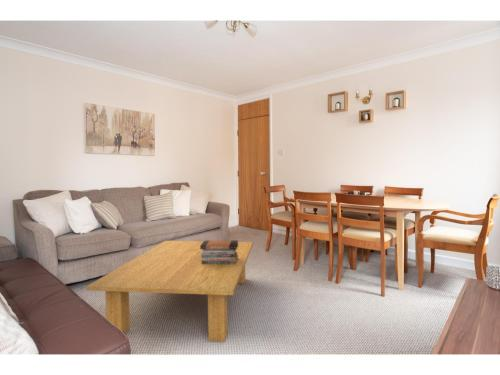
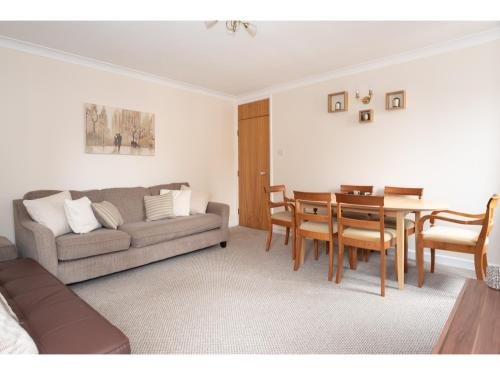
- book stack (219, 251)
- coffee table (190, 280)
